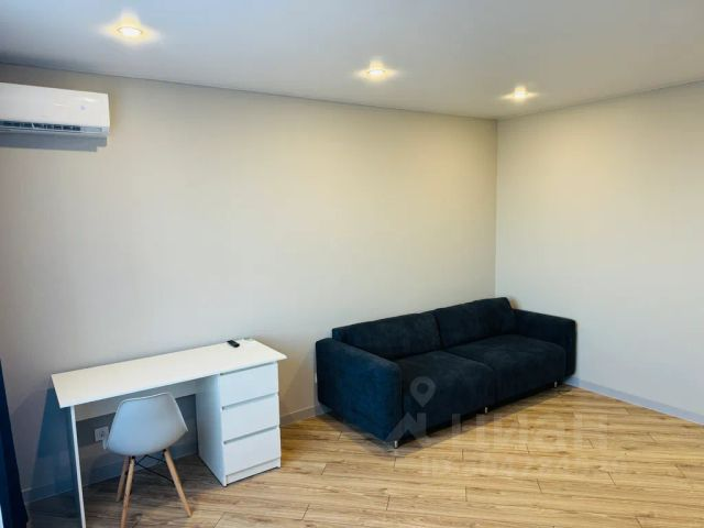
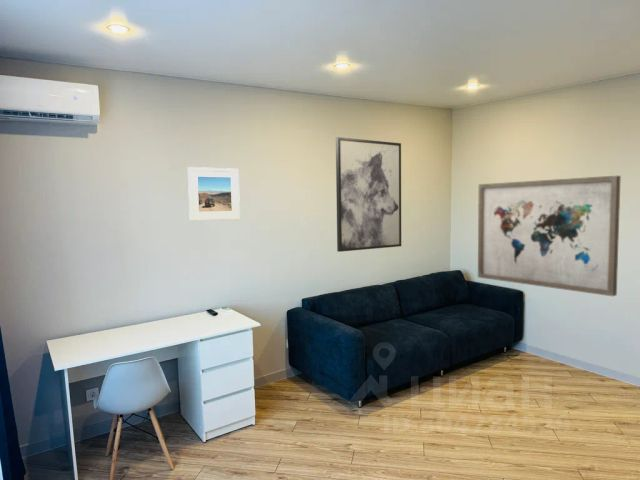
+ wall art (539, 233)
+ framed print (214, 194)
+ wall art (370, 195)
